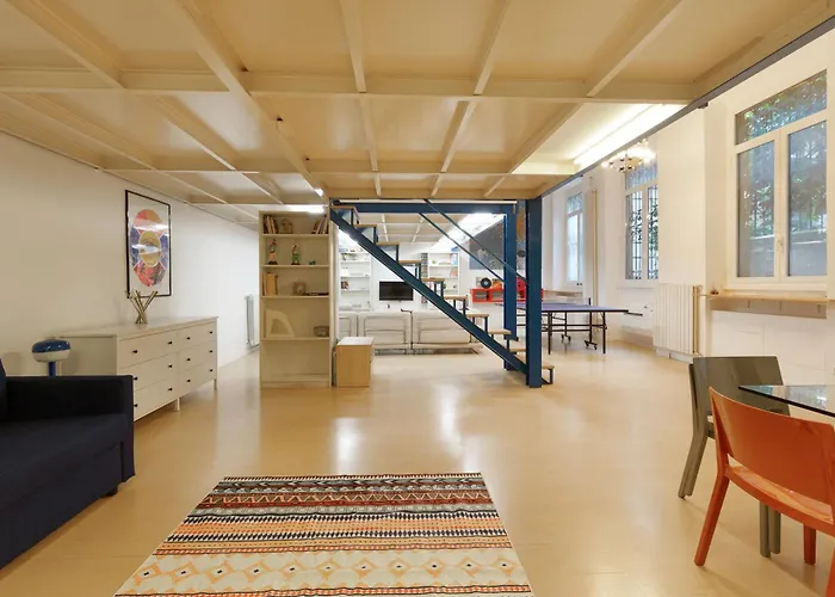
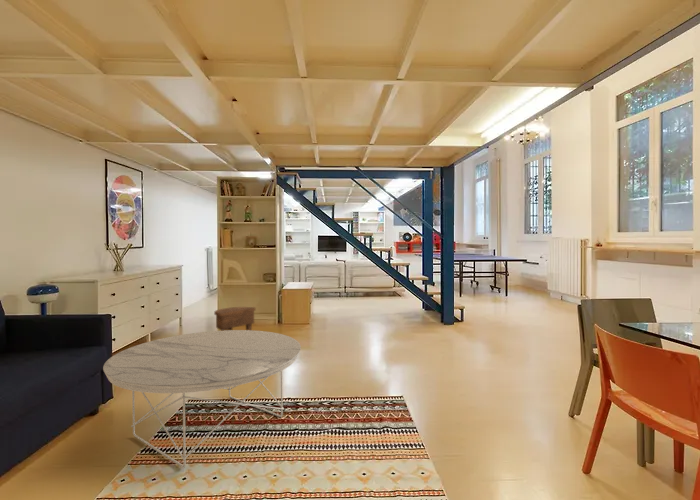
+ side table (231, 329)
+ coffee table (211, 388)
